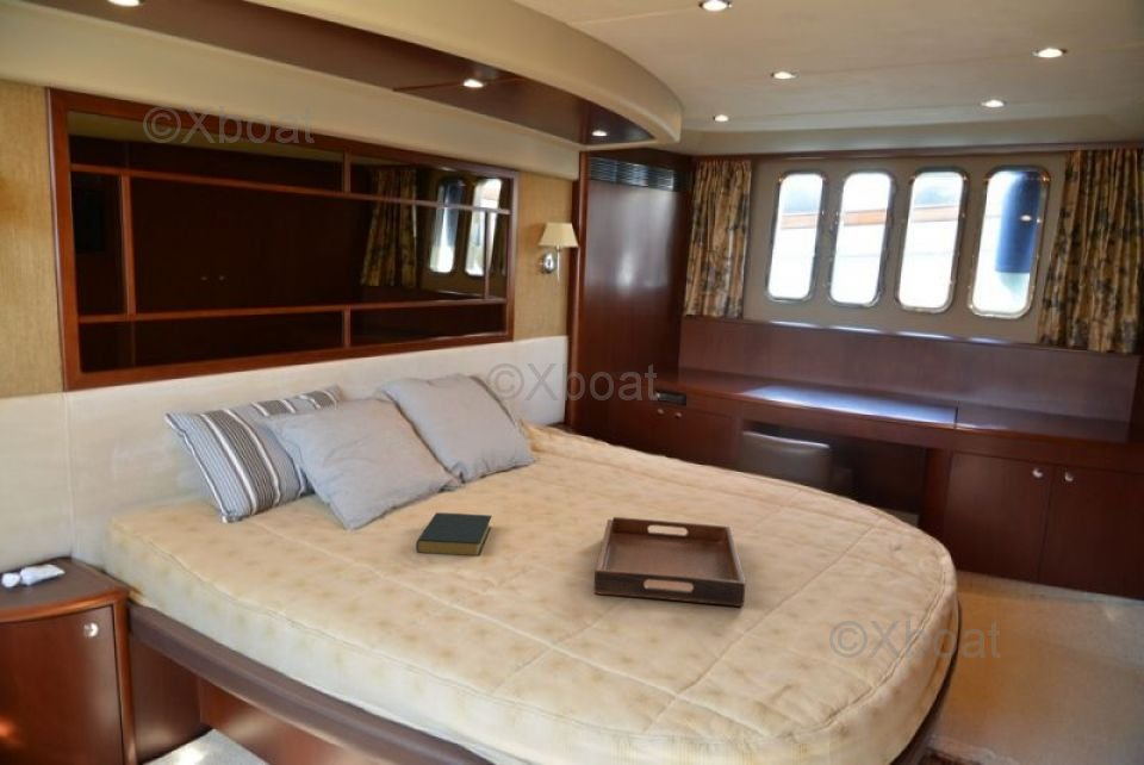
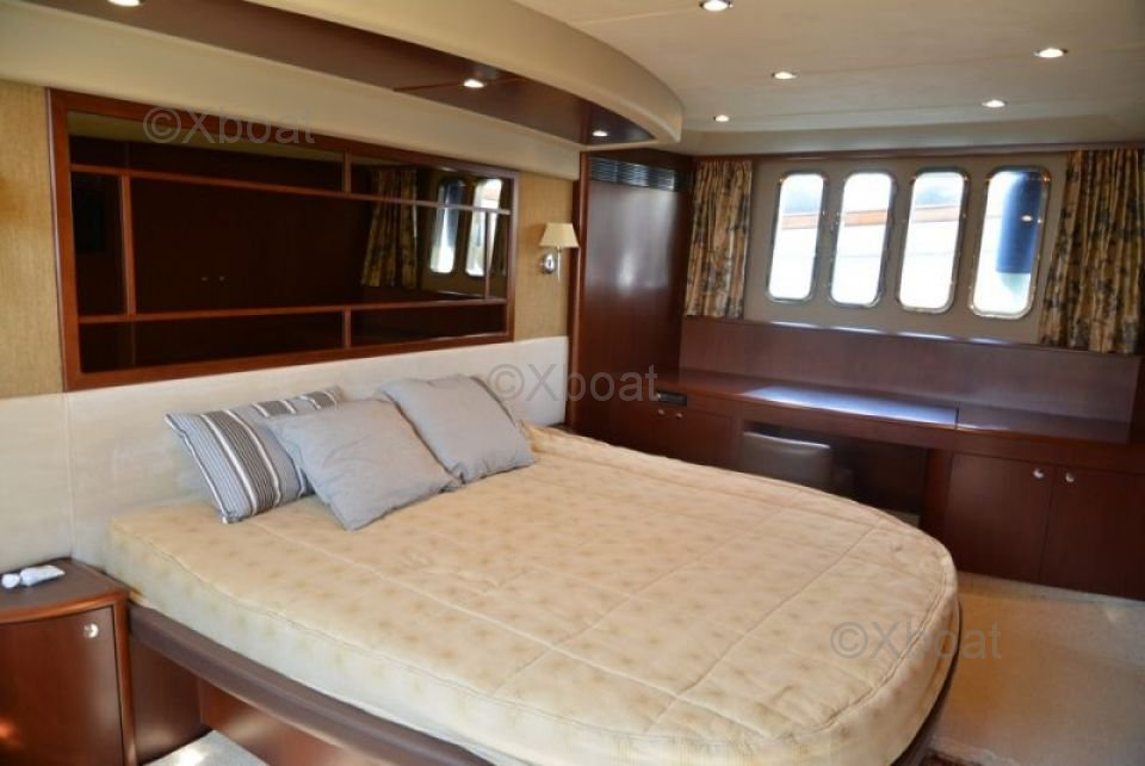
- serving tray (667, 556)
- hardback book (455, 533)
